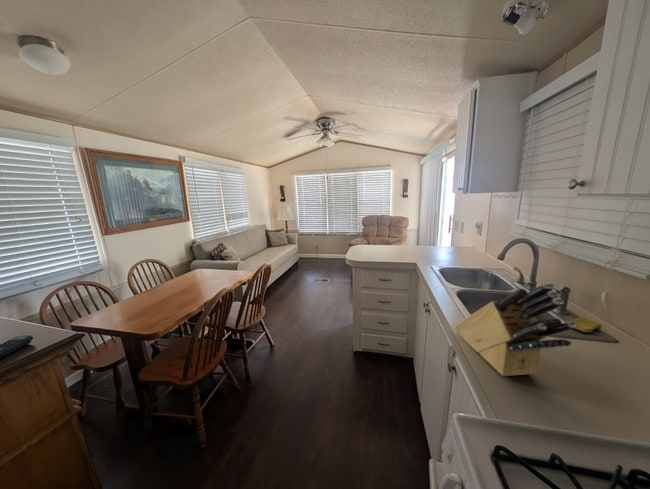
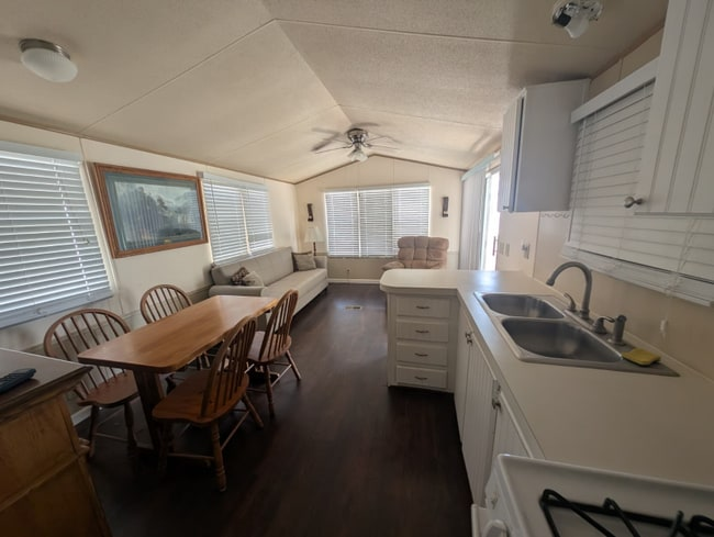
- knife block (504, 316)
